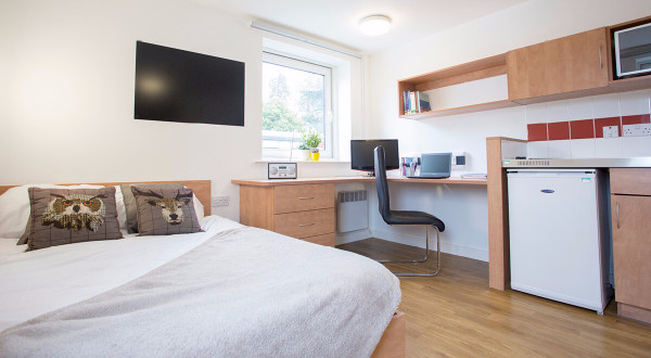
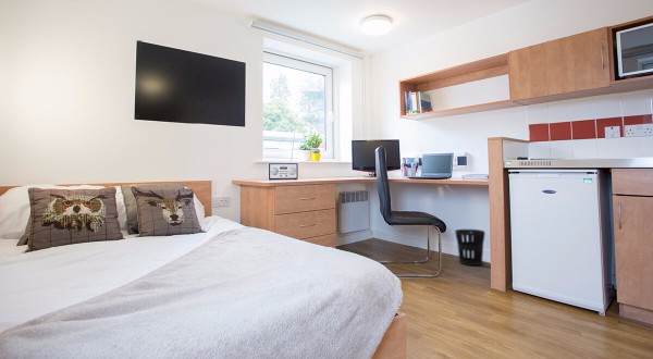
+ wastebasket (470, 246)
